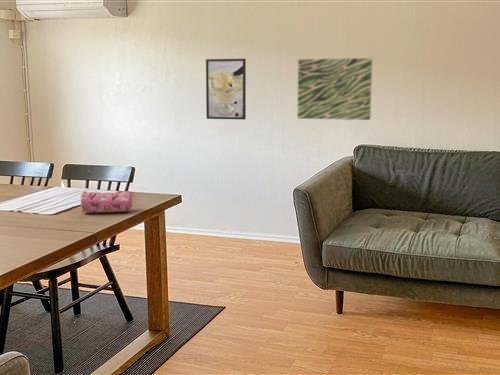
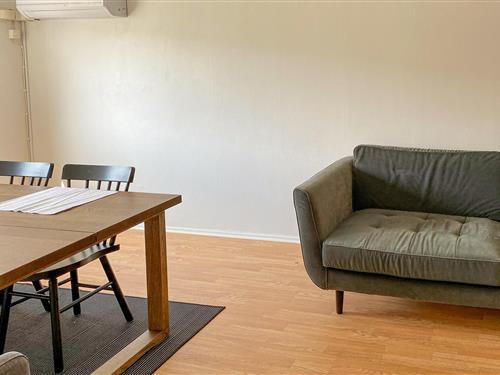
- wall art (333, 89)
- pencil case (106, 201)
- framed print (225, 89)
